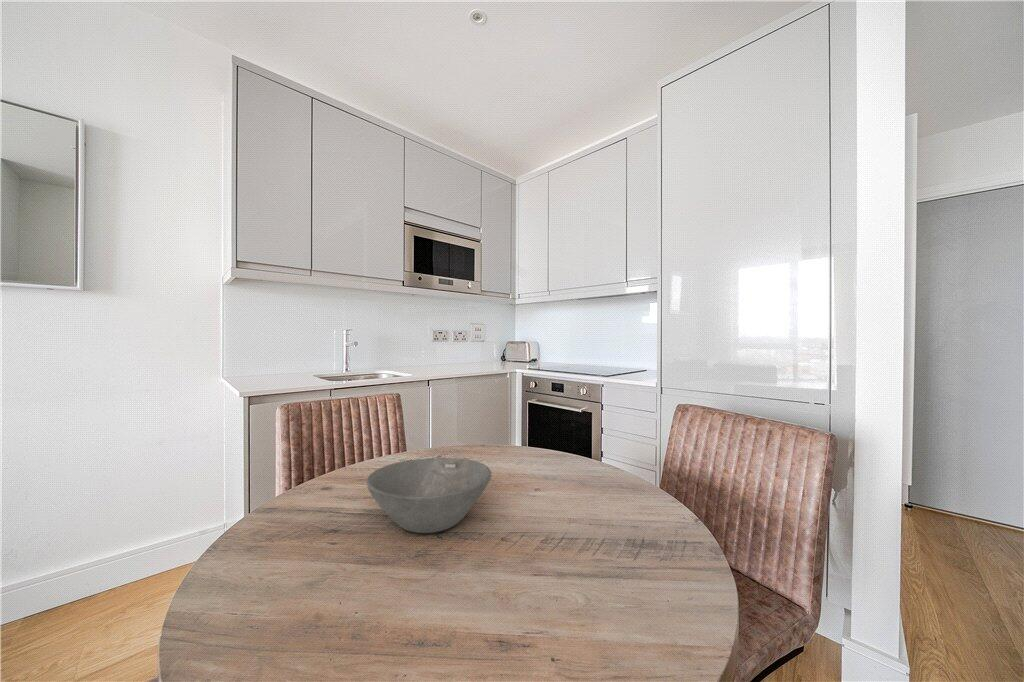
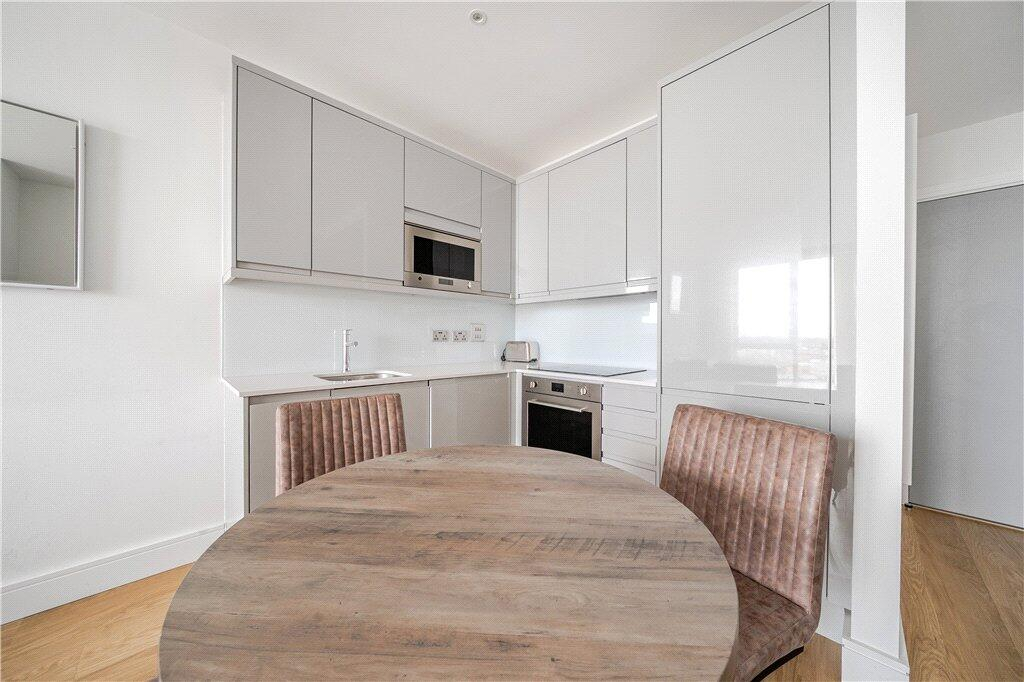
- bowl (430, 496)
